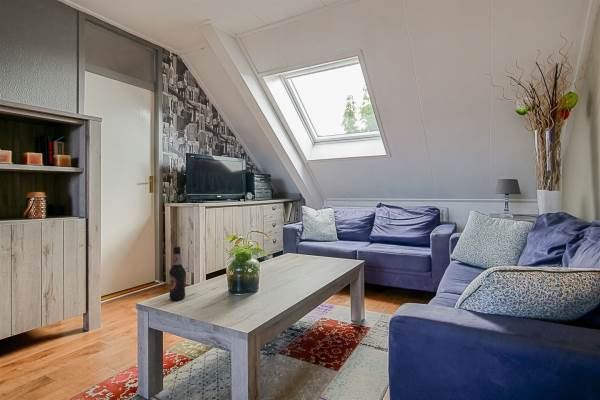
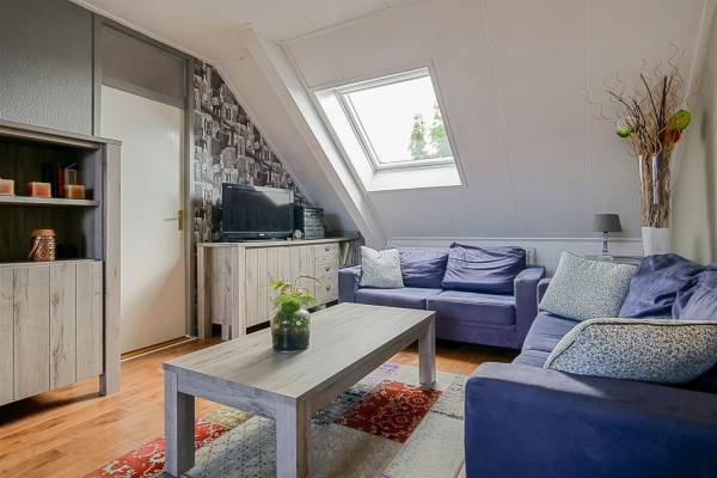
- bottle (177, 272)
